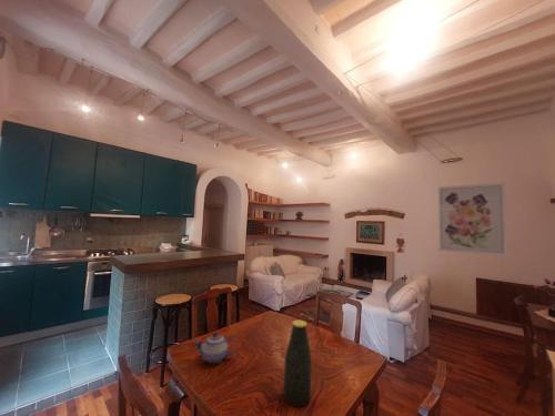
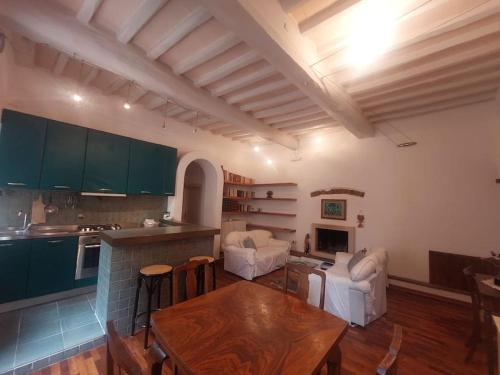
- bottle (297, 359)
- wall art (470, 219)
- teapot (215, 345)
